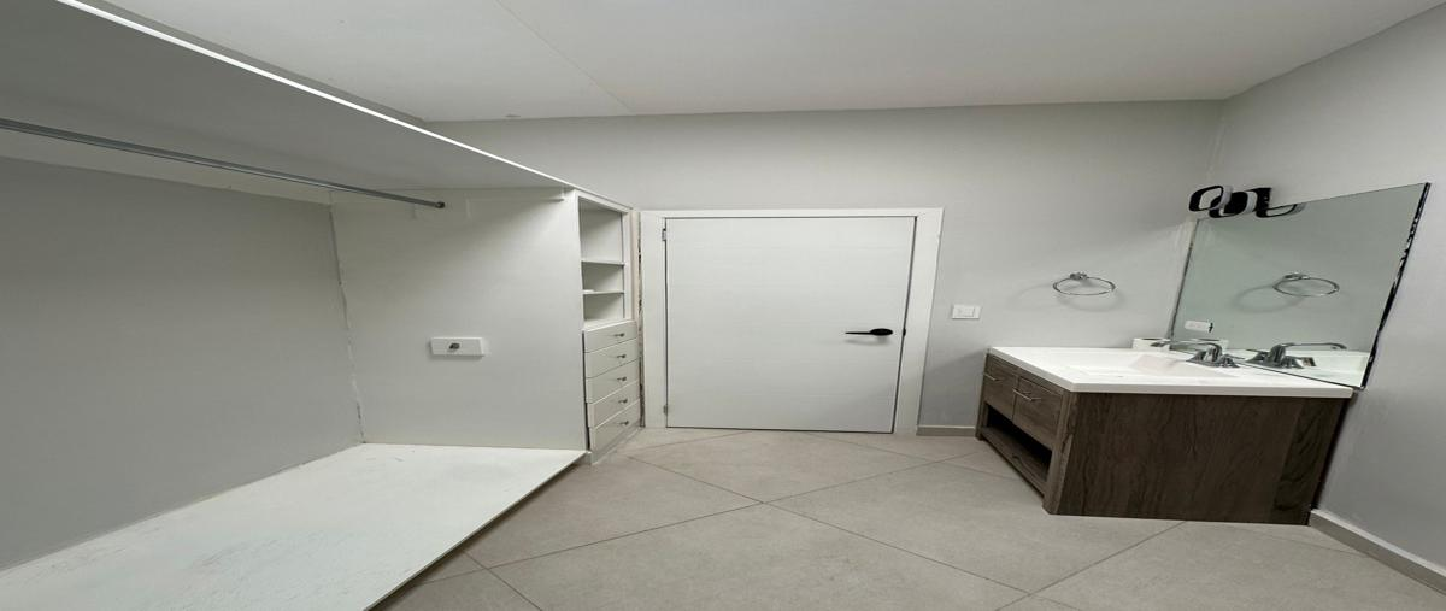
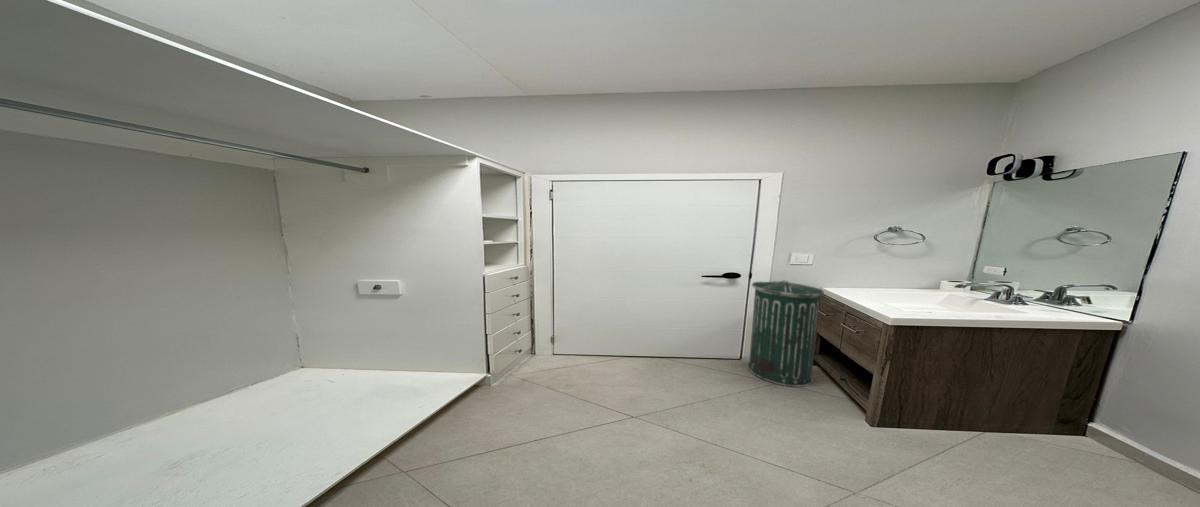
+ trash can (782, 327)
